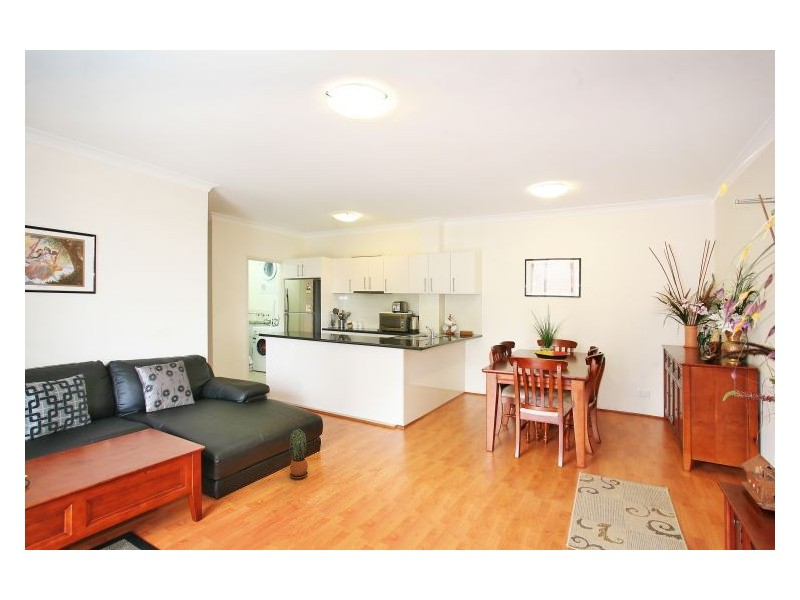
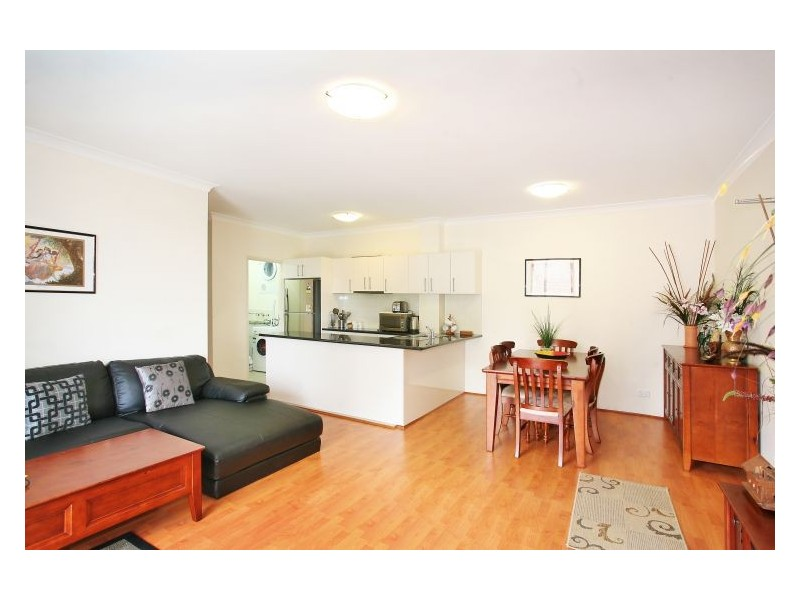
- potted plant (297, 453)
